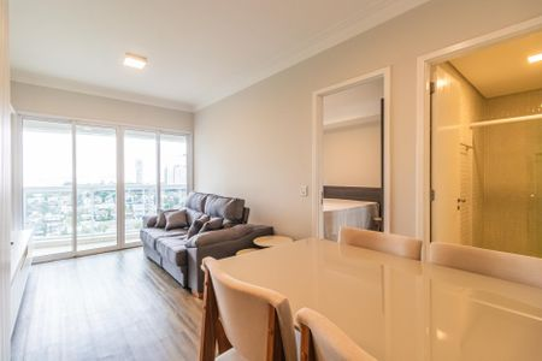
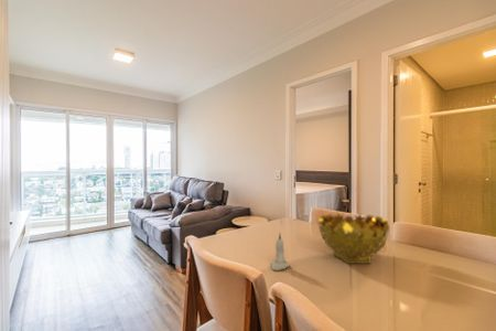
+ decorative bowl (352, 237)
+ candle (279, 249)
